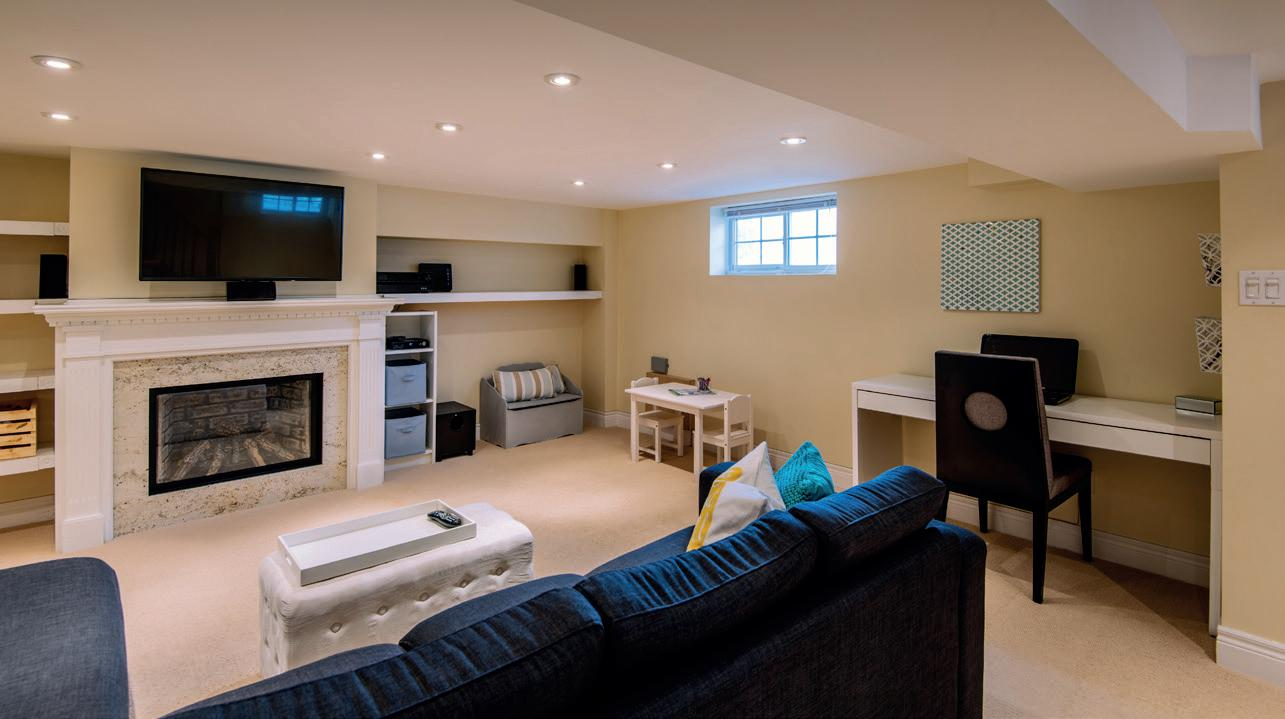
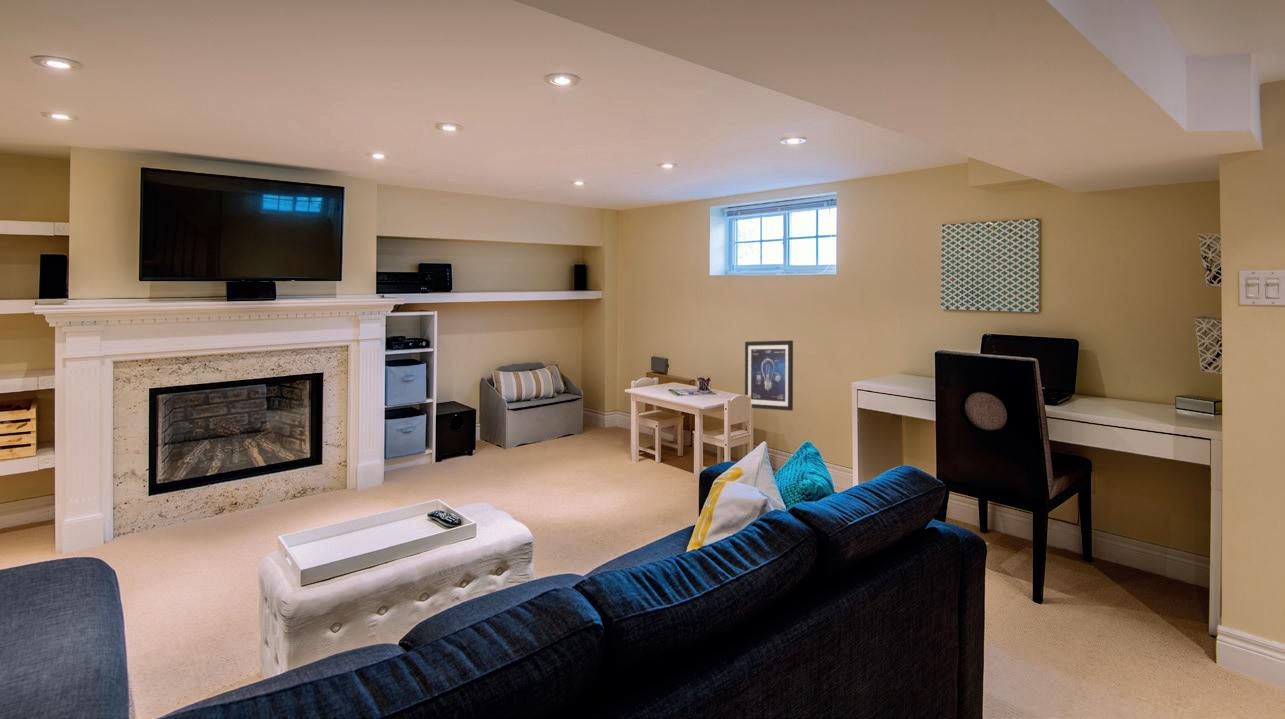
+ wall art (768, 375)
